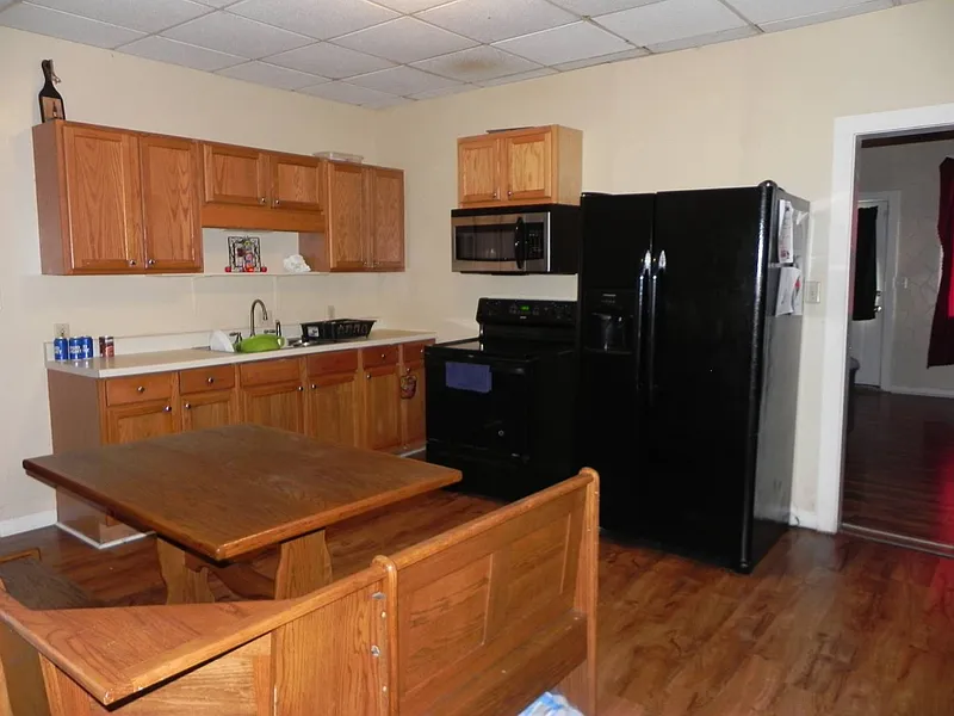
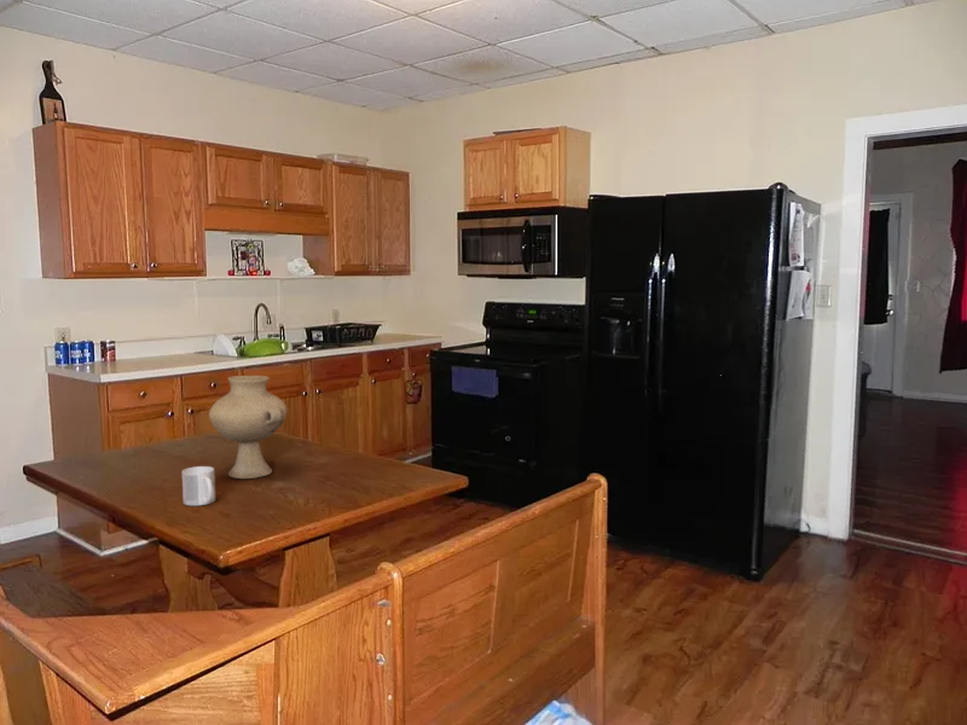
+ vase (249, 425)
+ mug (201, 486)
